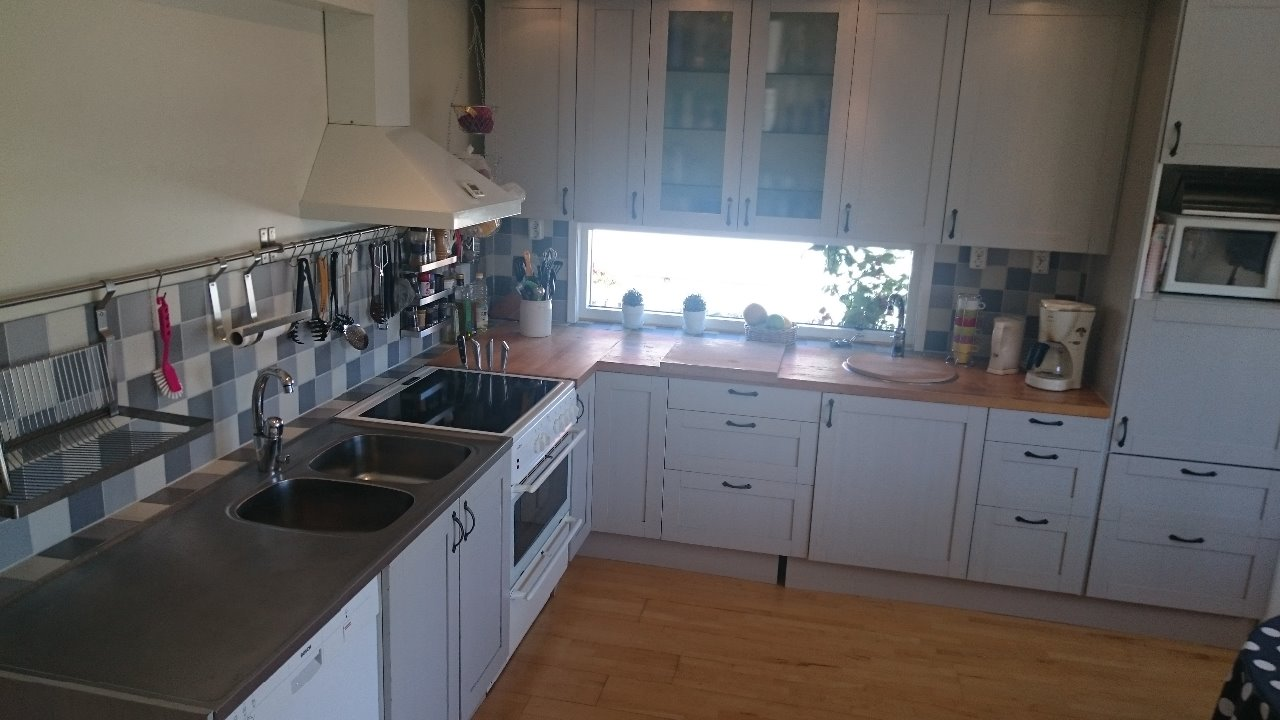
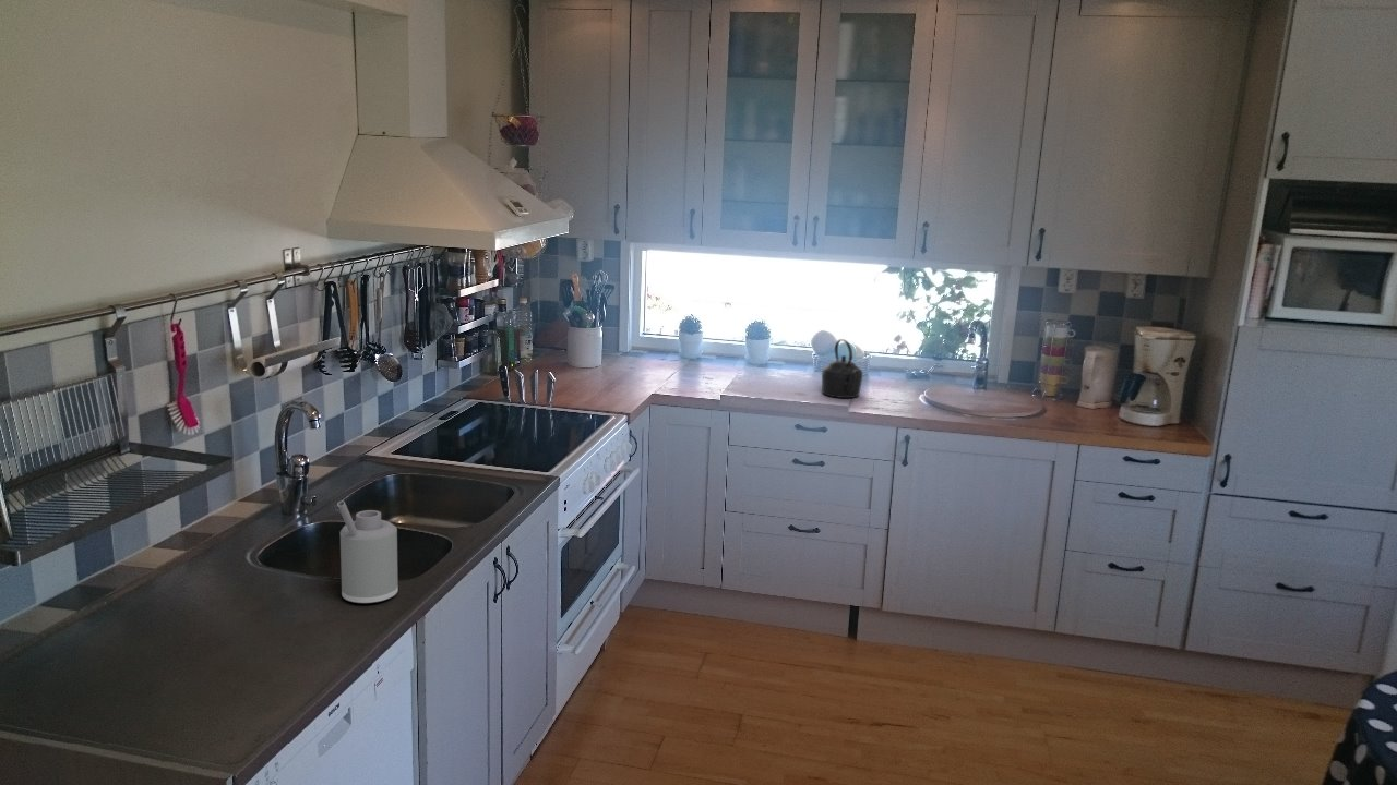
+ kettle (846, 369)
+ soap dispenser (363, 545)
